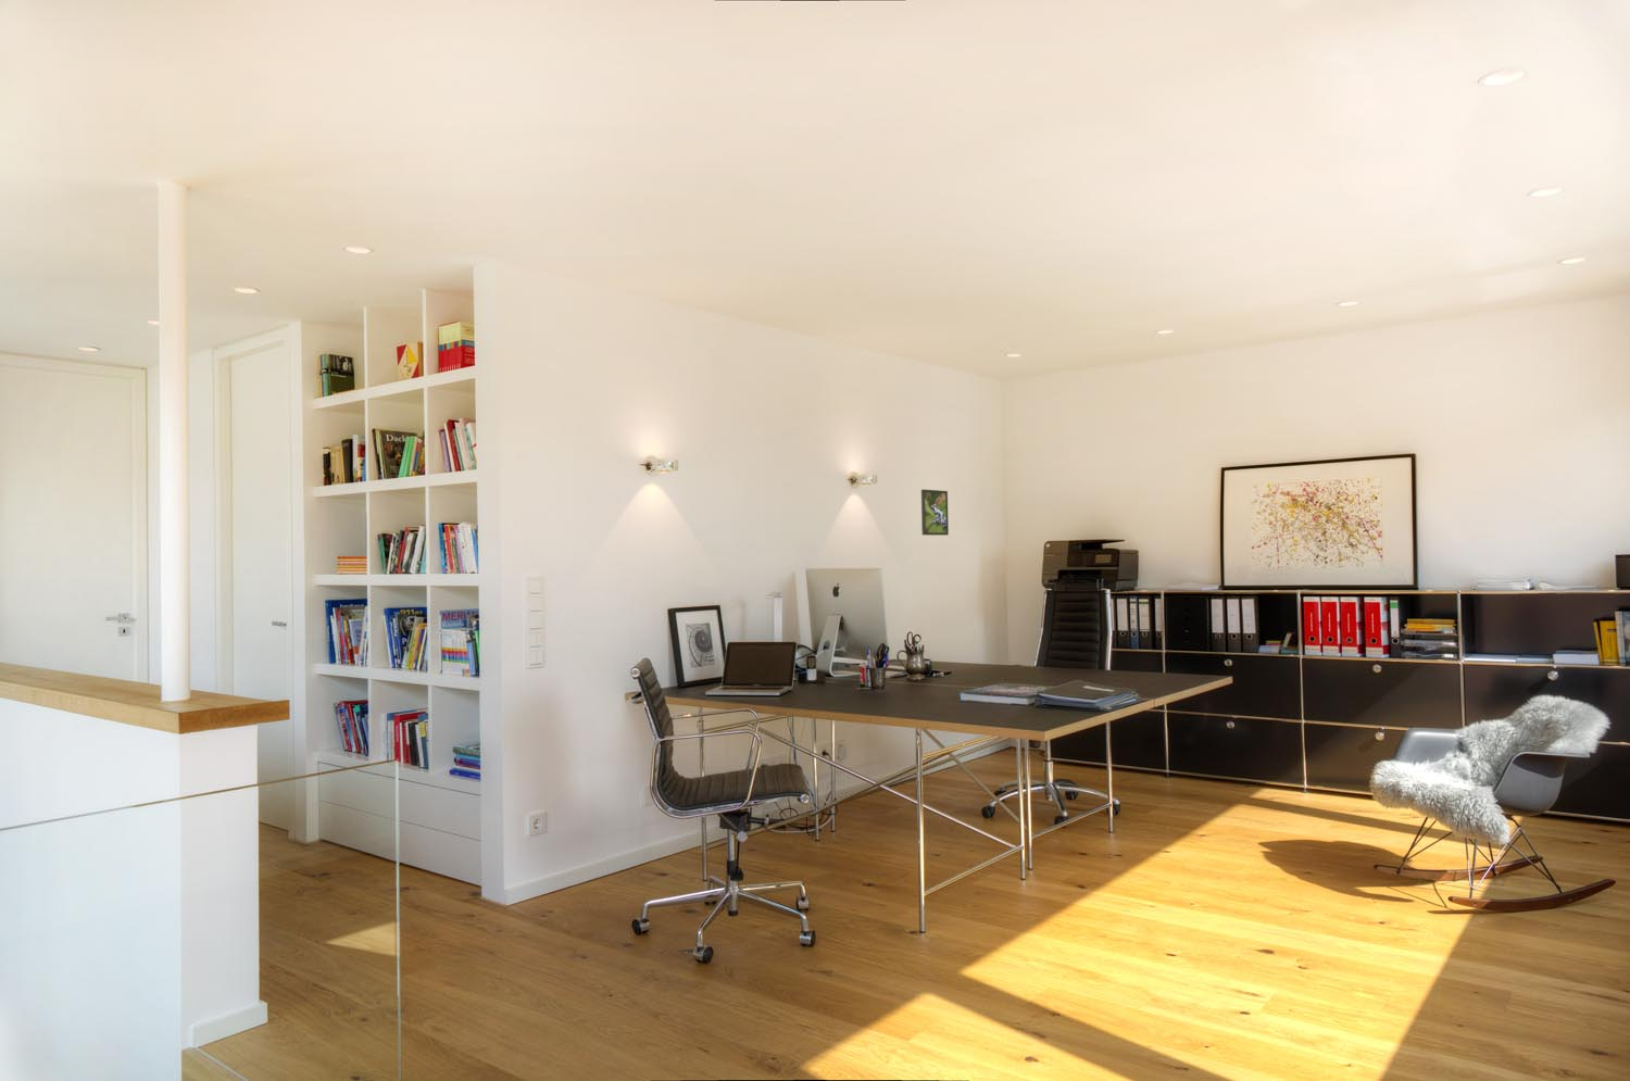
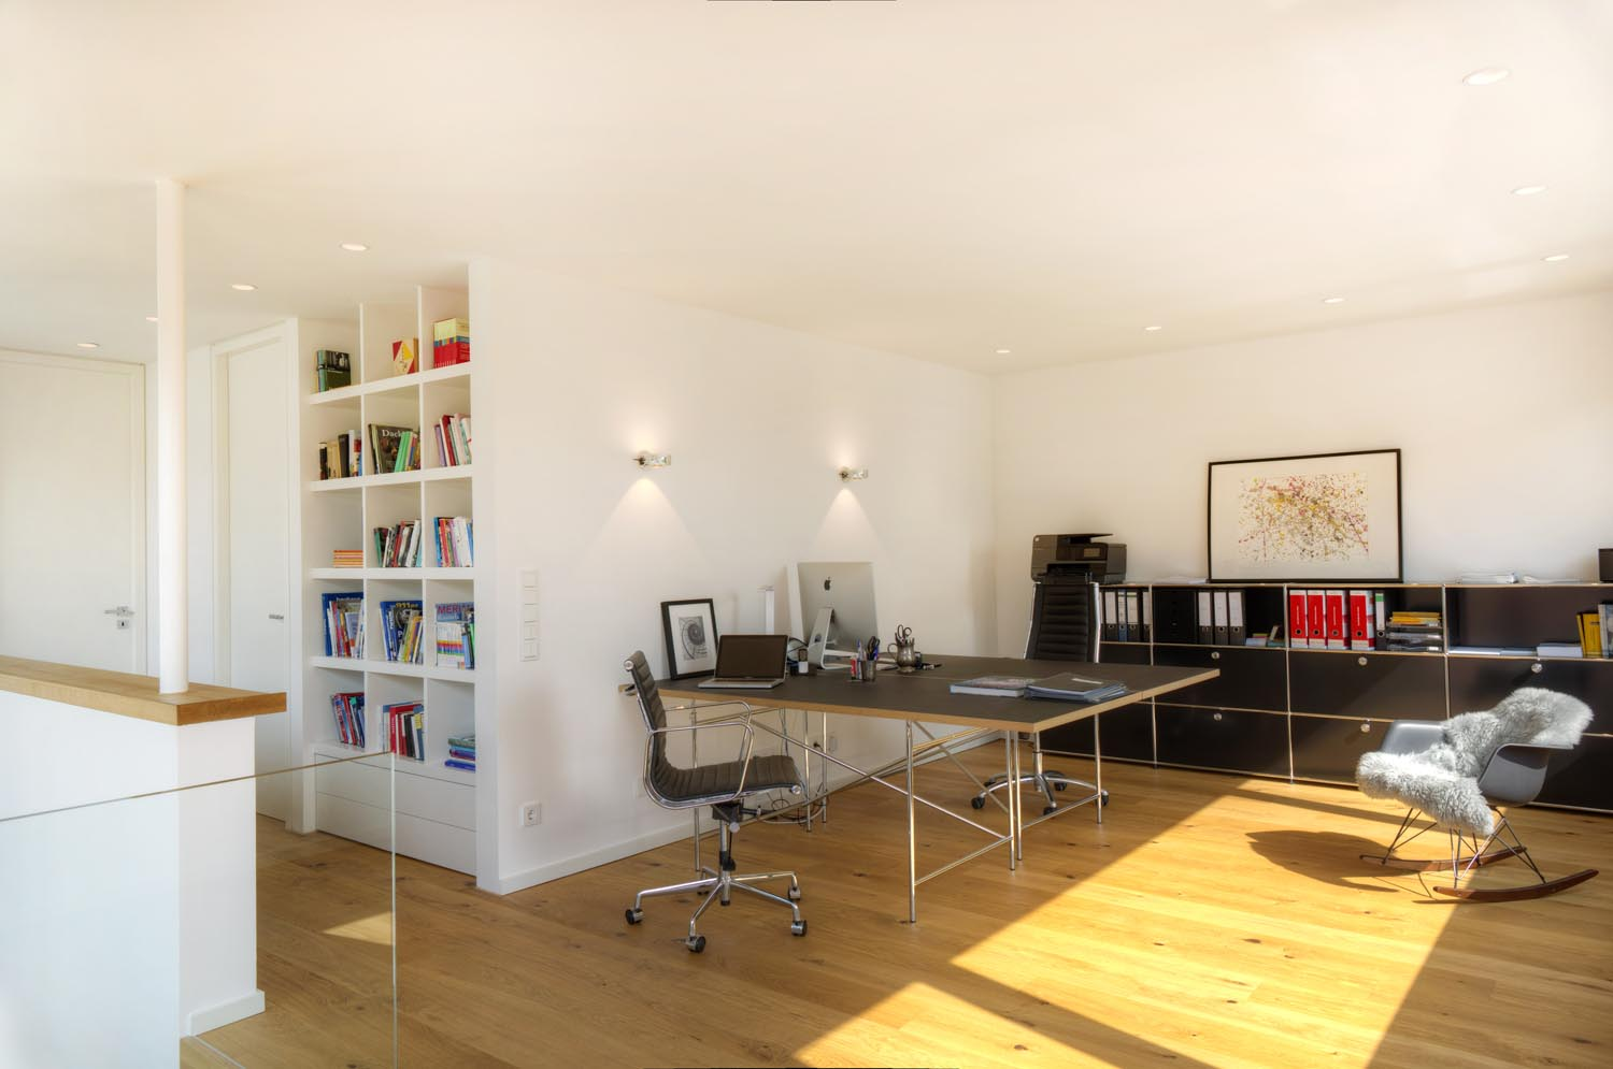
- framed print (935, 512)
